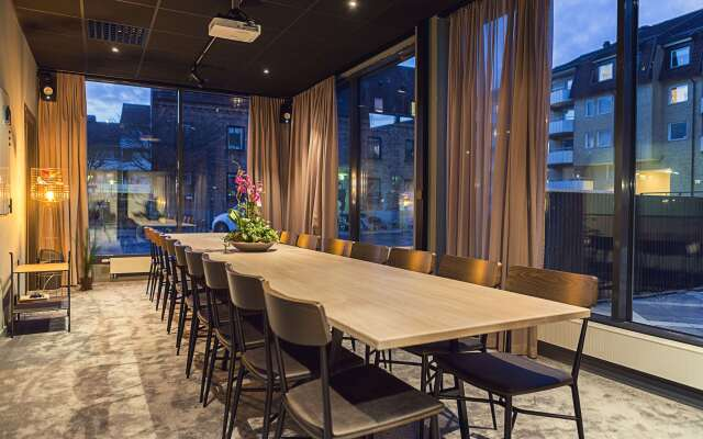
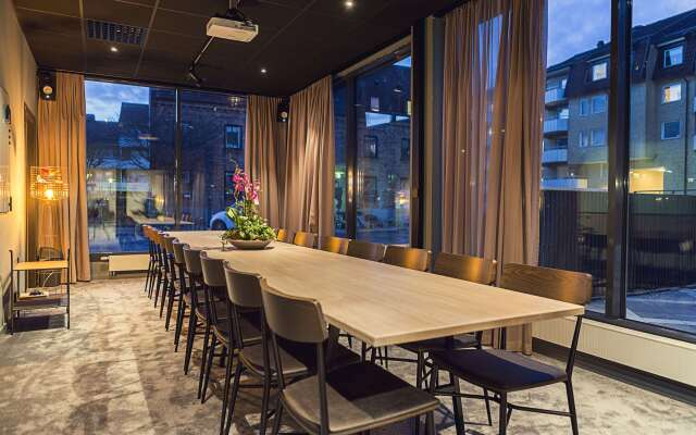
- house plant (83, 257)
